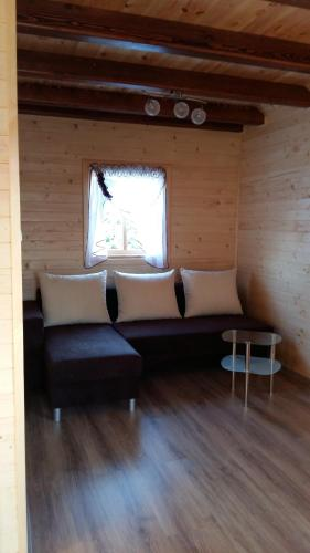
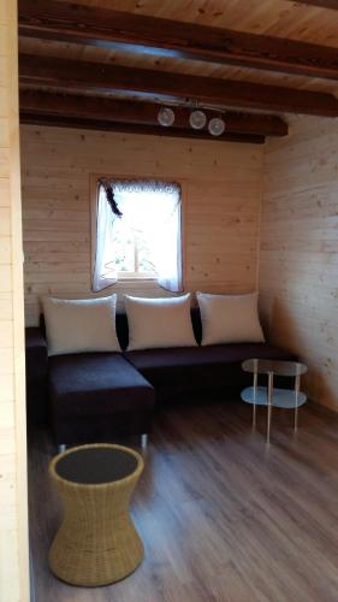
+ side table (96, 508)
